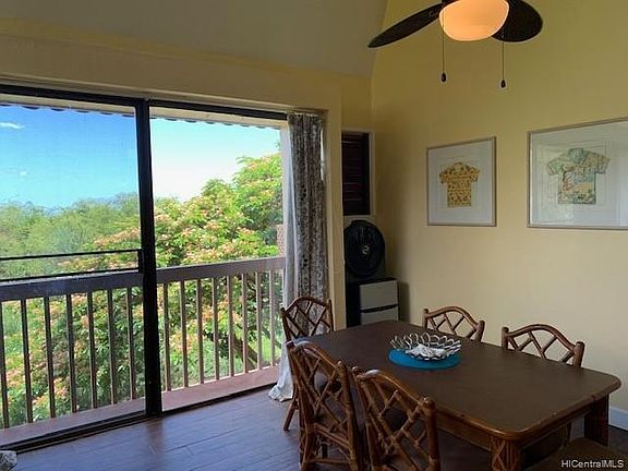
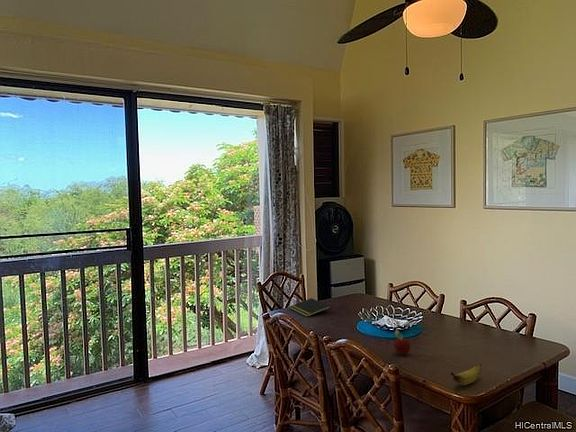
+ fruit (400, 342)
+ notepad (309, 307)
+ banana (466, 374)
